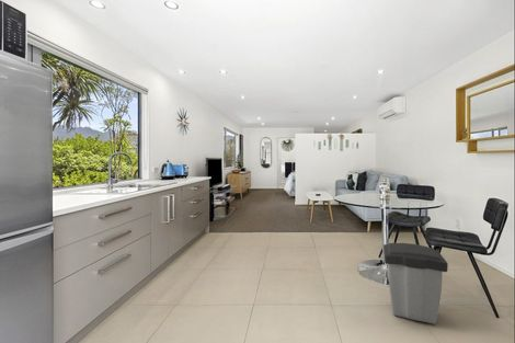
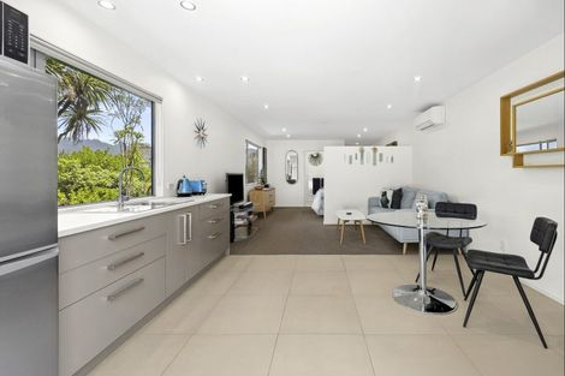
- trash can (412, 281)
